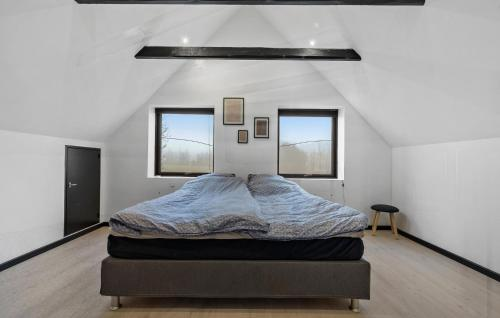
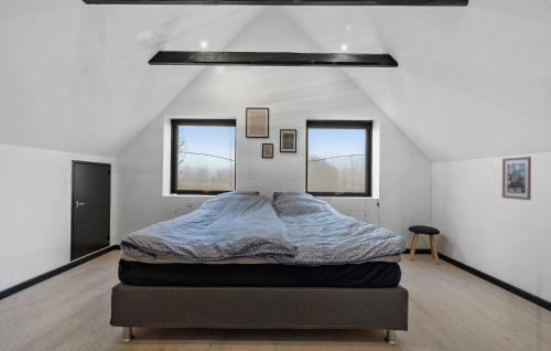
+ wall art (516, 178)
